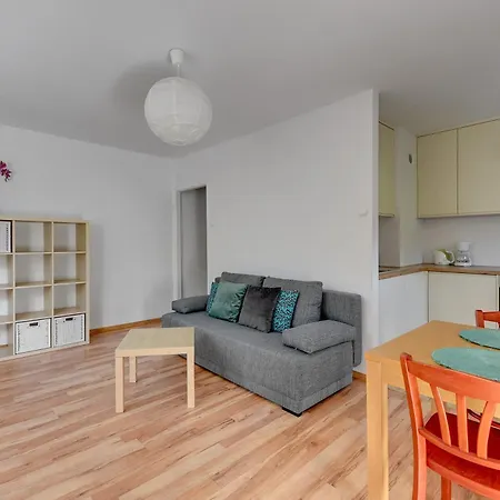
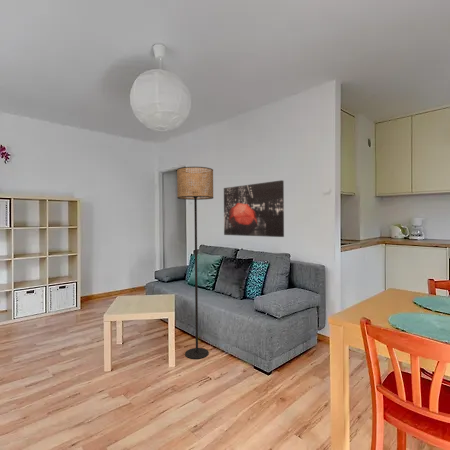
+ wall art (251, 210)
+ floor lamp (196, 261)
